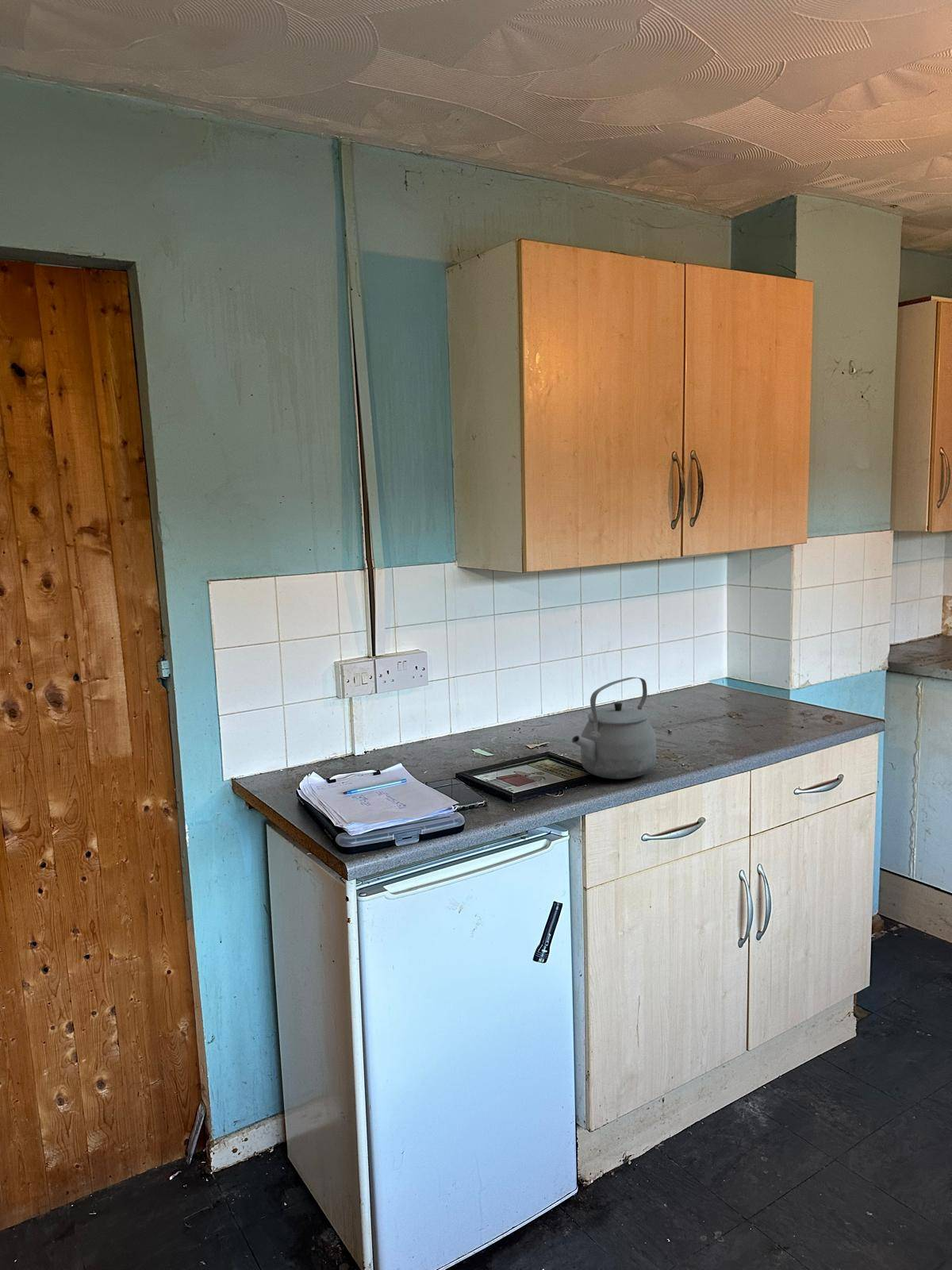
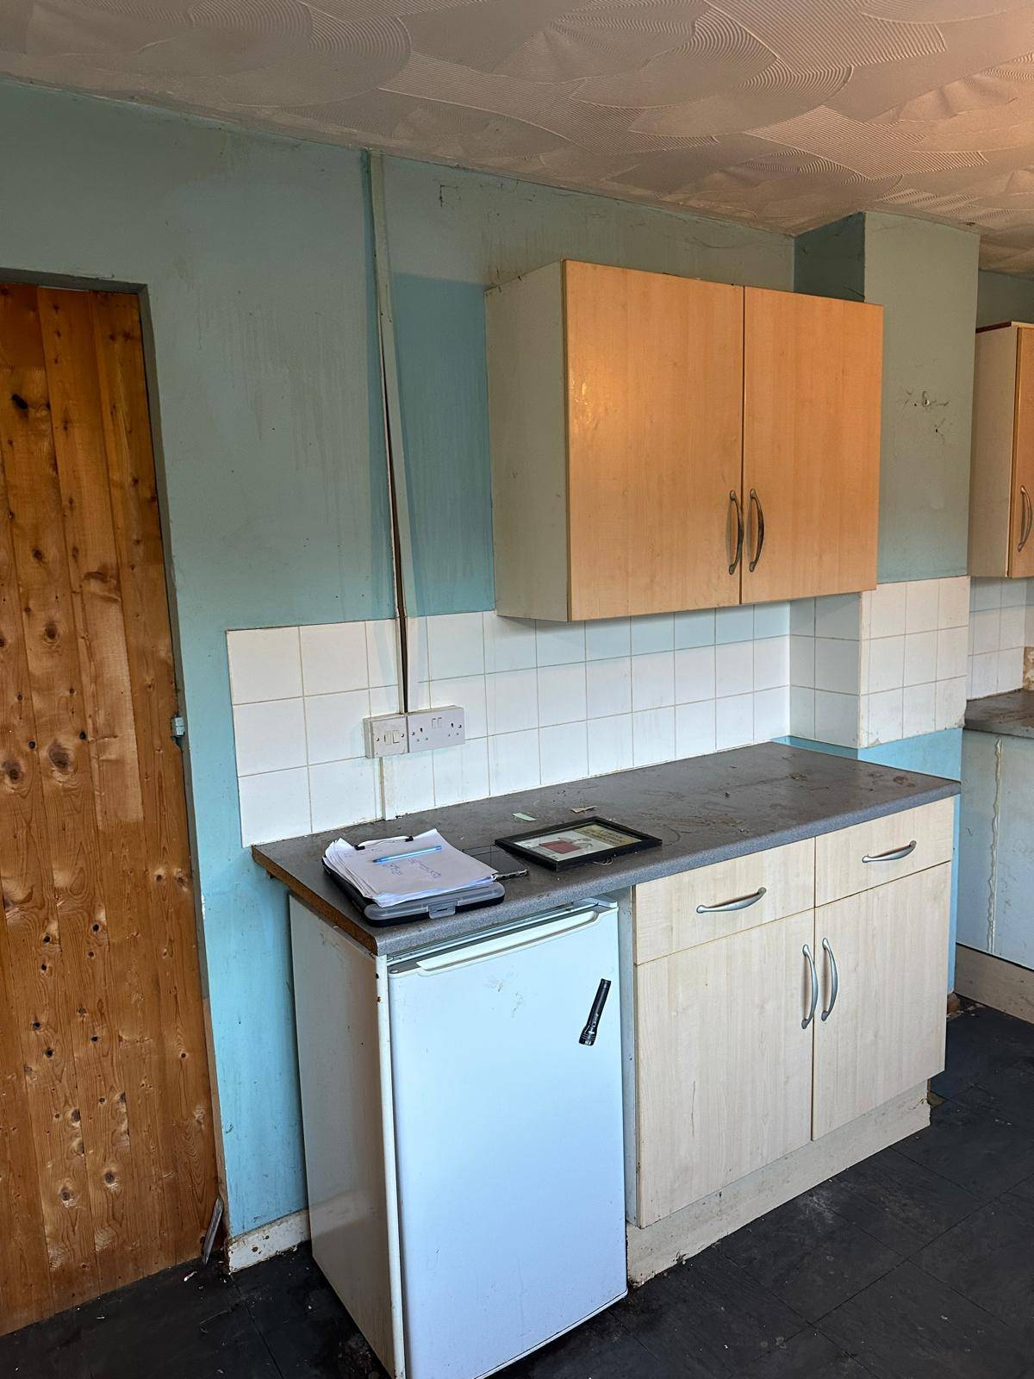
- tea kettle (610, 729)
